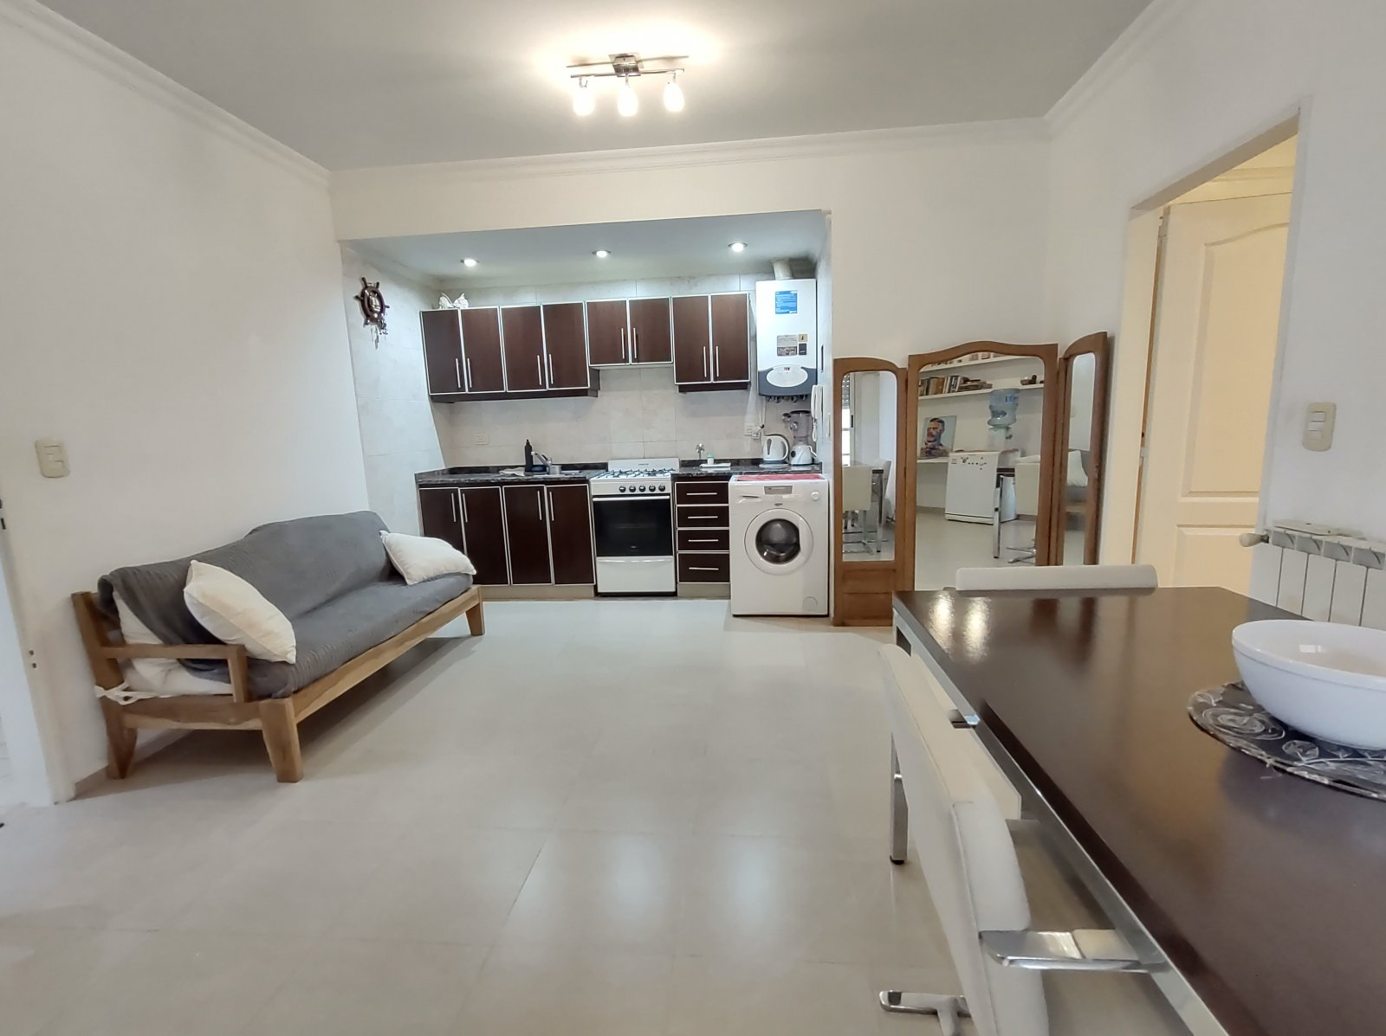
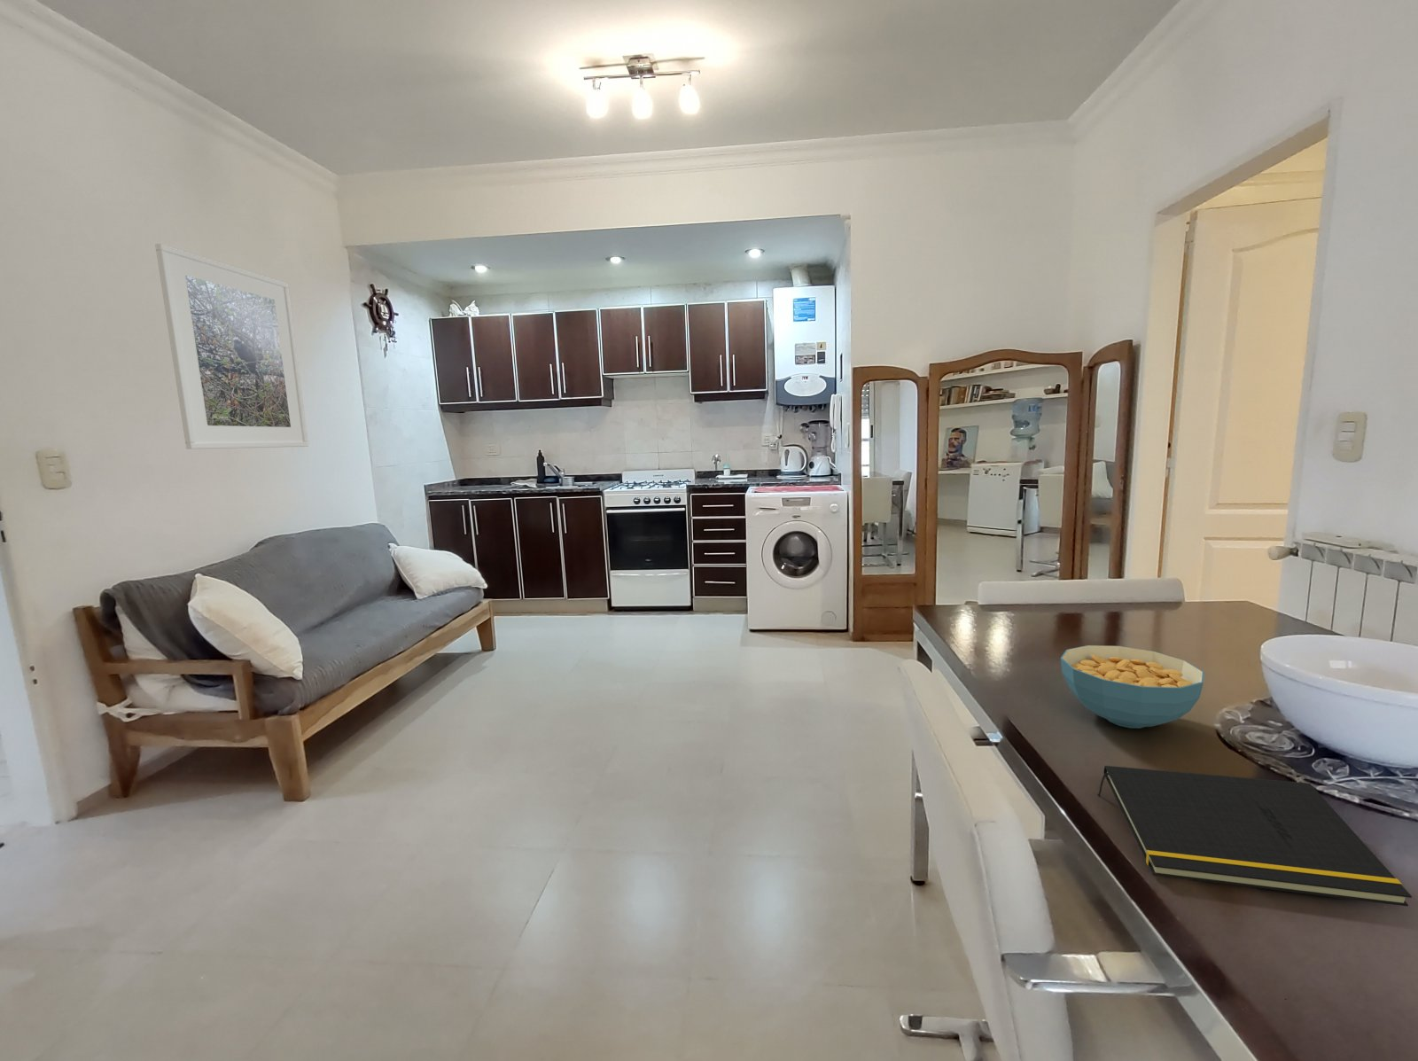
+ cereal bowl (1127, 692)
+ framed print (242, 358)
+ notepad (1235, 826)
